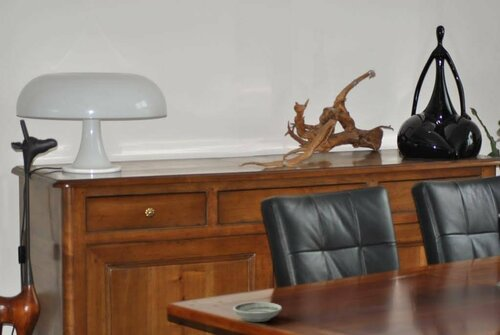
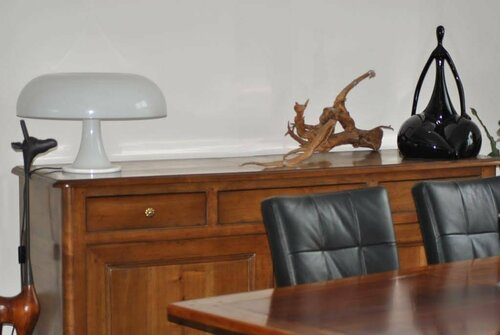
- saucer (257, 312)
